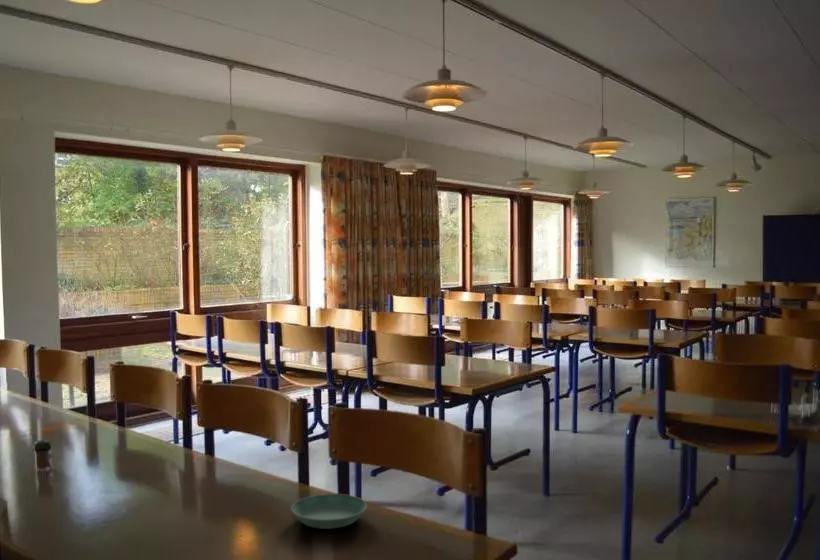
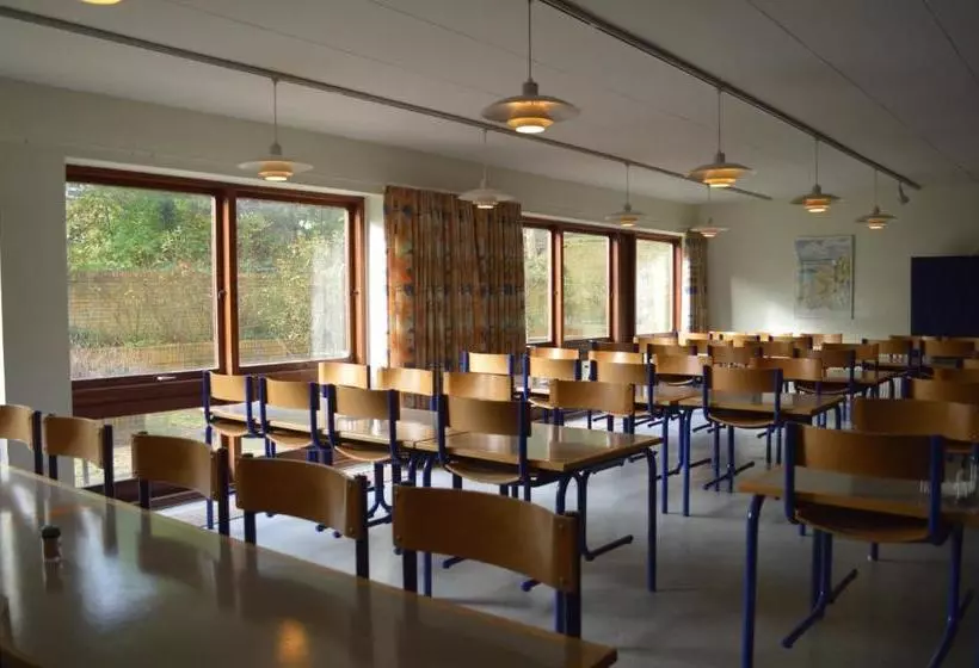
- saucer (329, 512)
